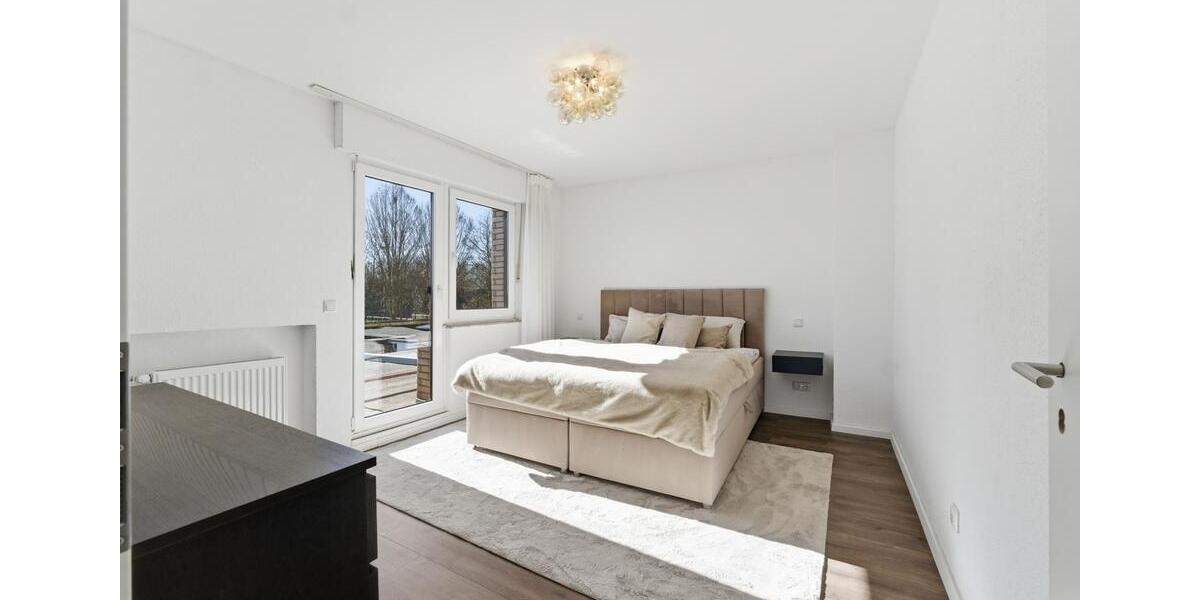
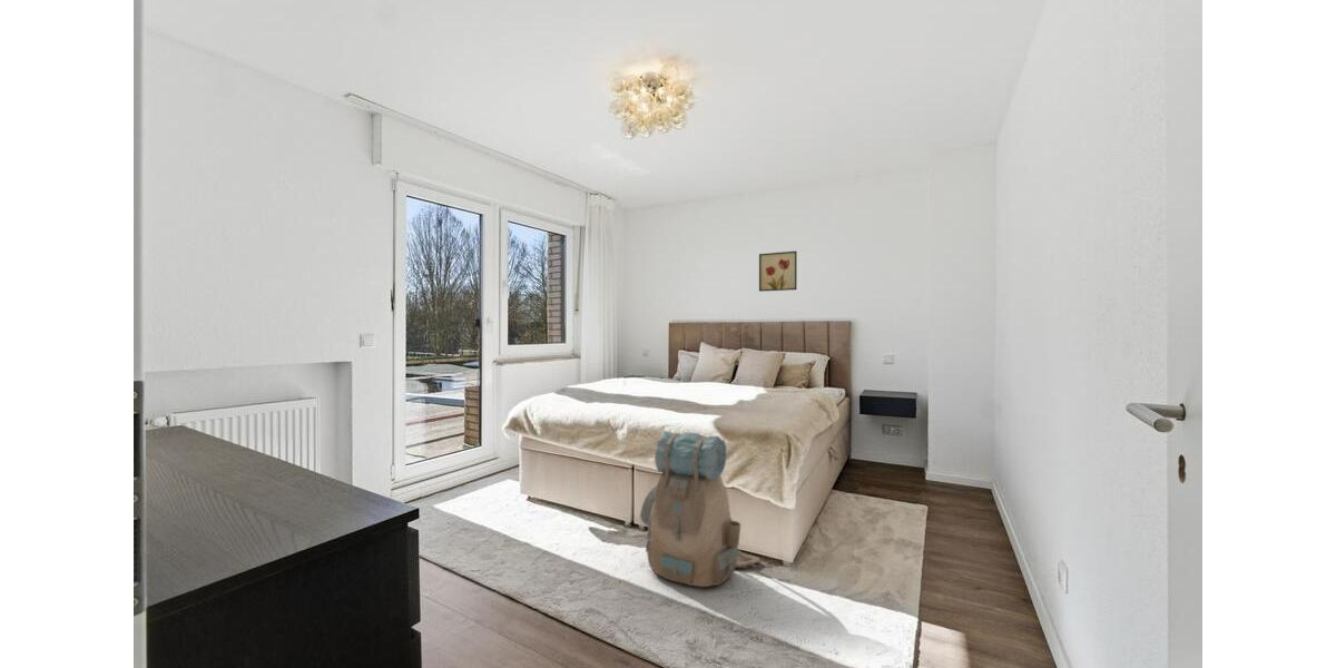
+ wall art (777, 272)
+ backpack (695, 499)
